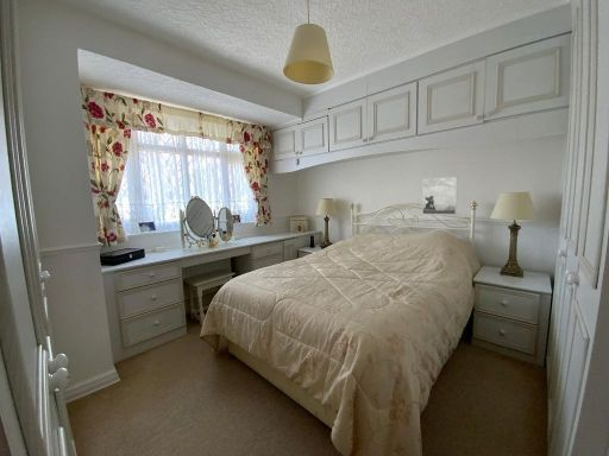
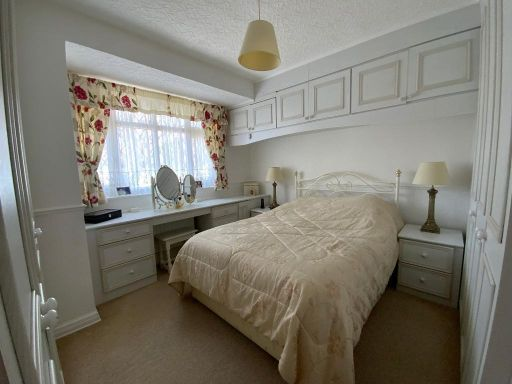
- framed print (439, 196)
